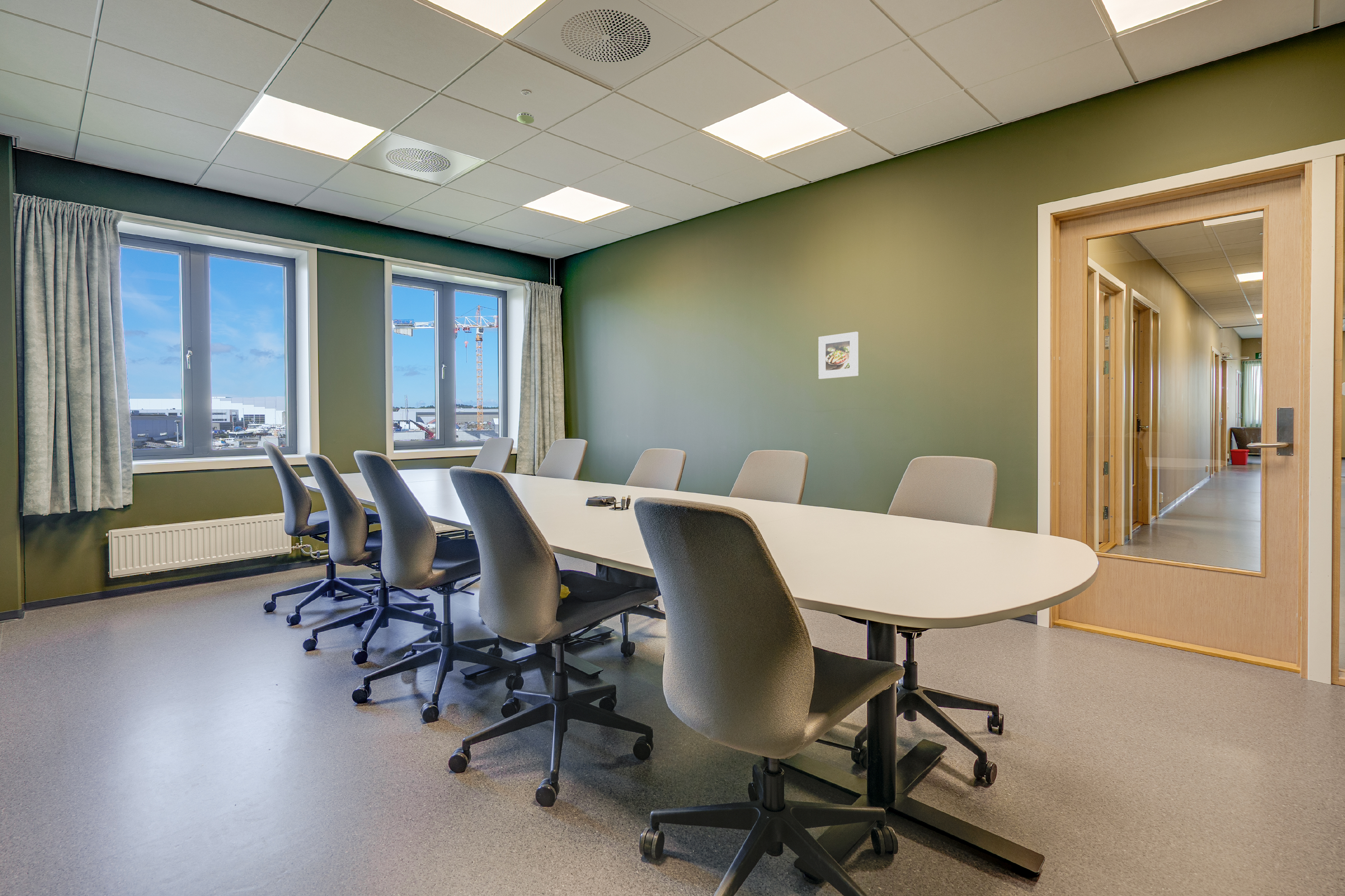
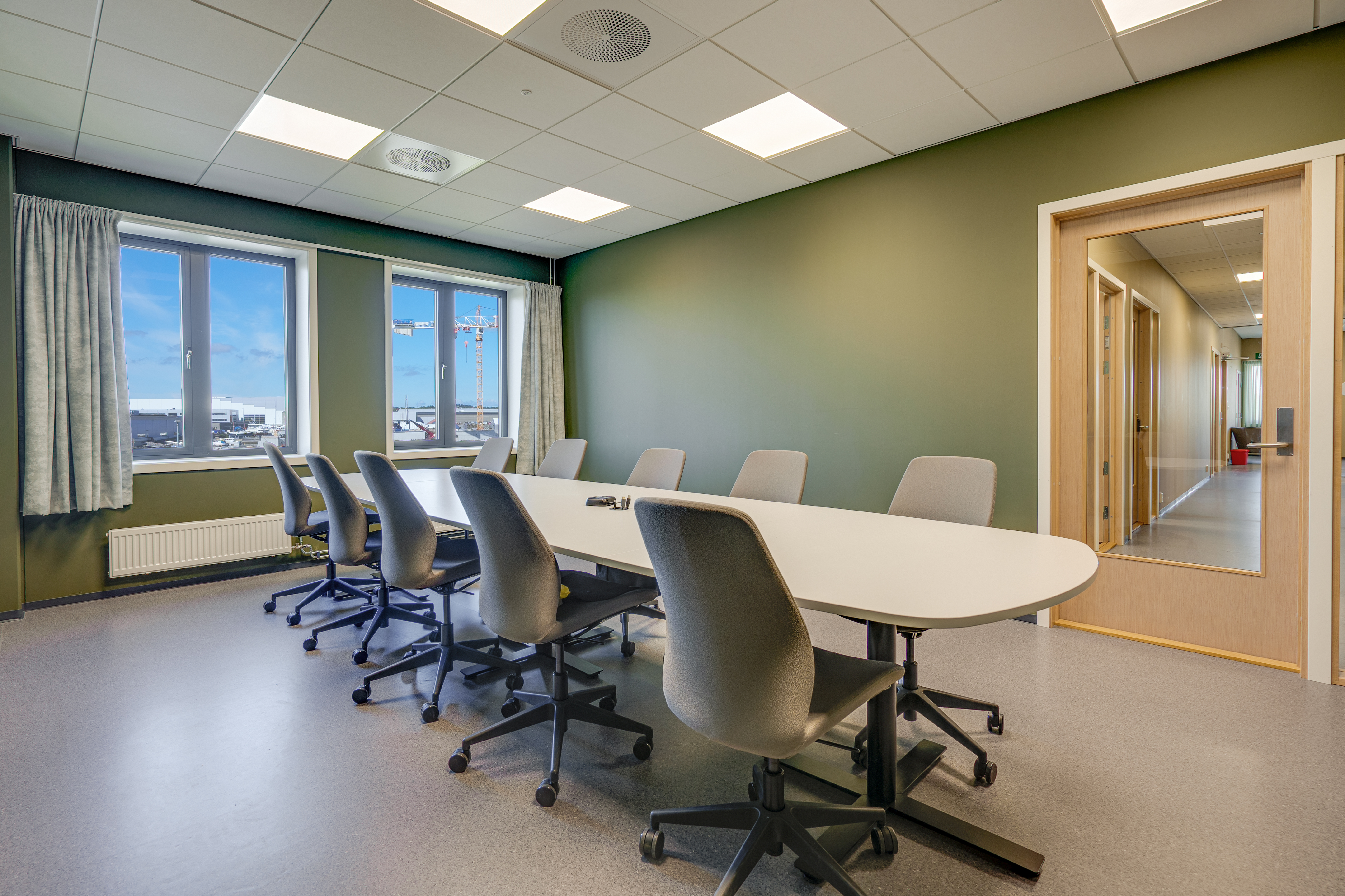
- smoke detector (525, 118)
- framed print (838, 356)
